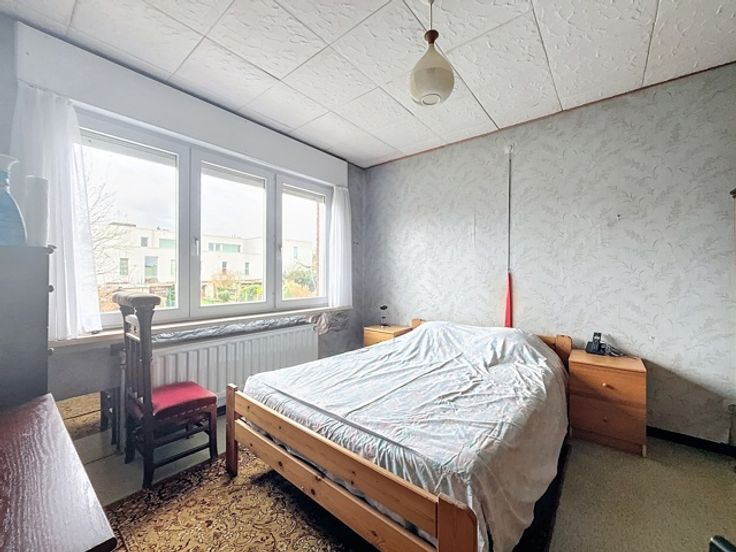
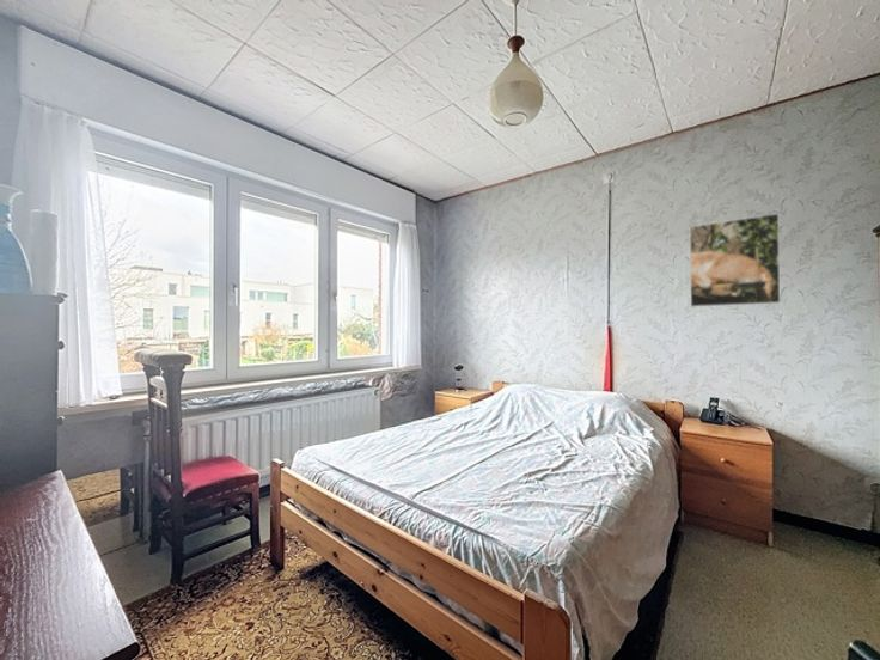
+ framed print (732, 262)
